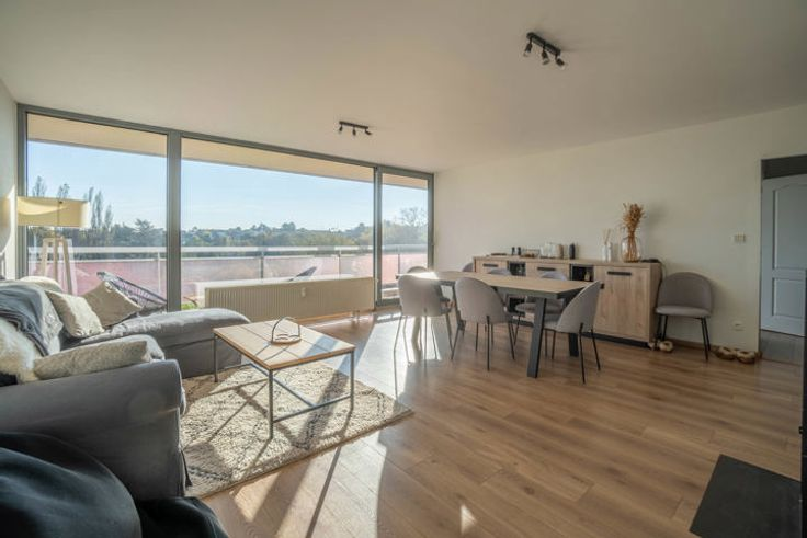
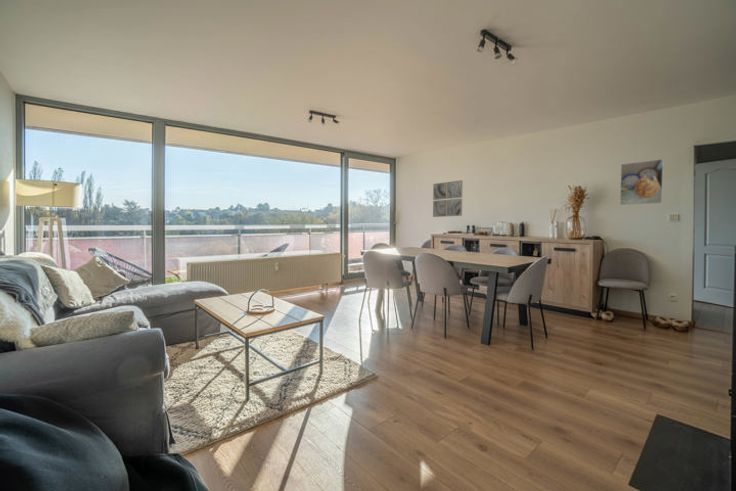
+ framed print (641, 183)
+ wall art (447, 198)
